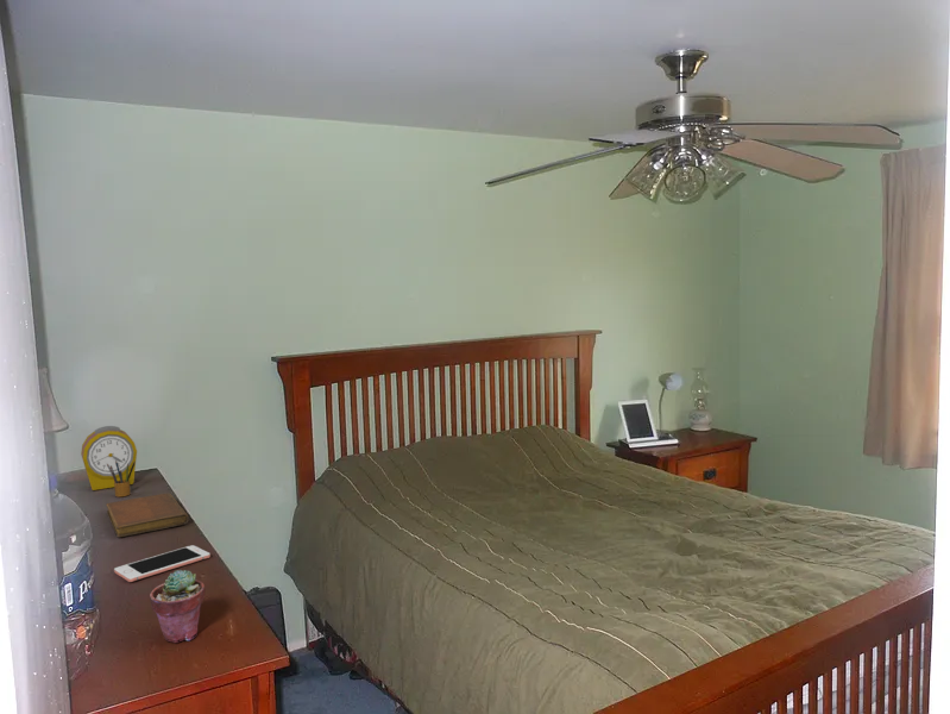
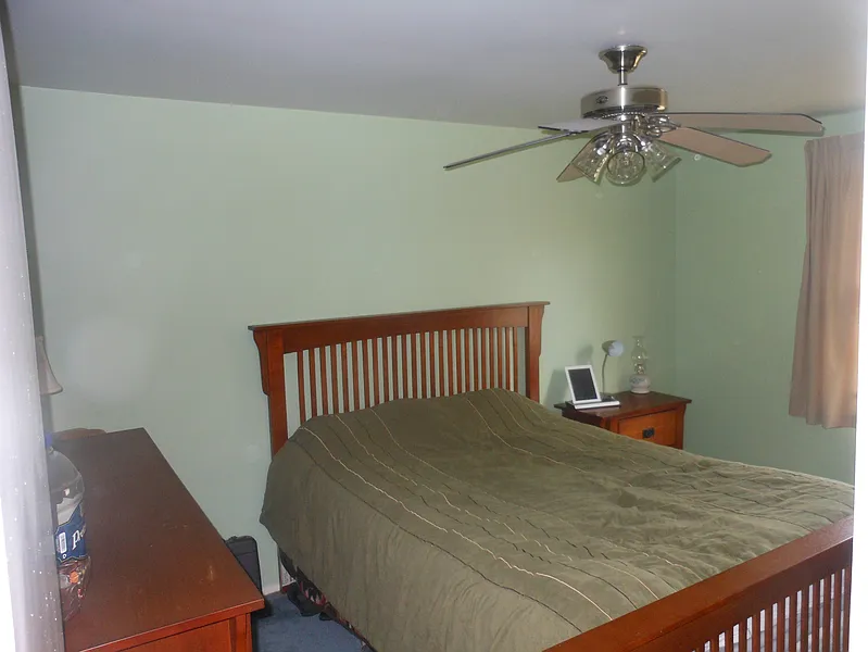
- alarm clock (109, 455)
- cell phone (163, 562)
- pencil box (121, 477)
- potted succulent (178, 602)
- notebook (145, 513)
